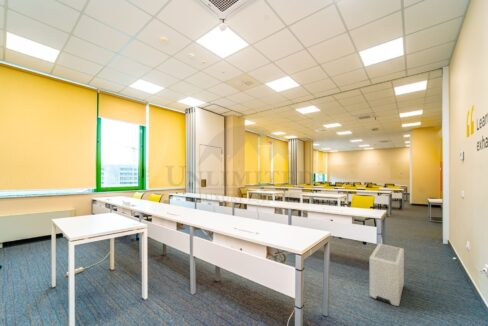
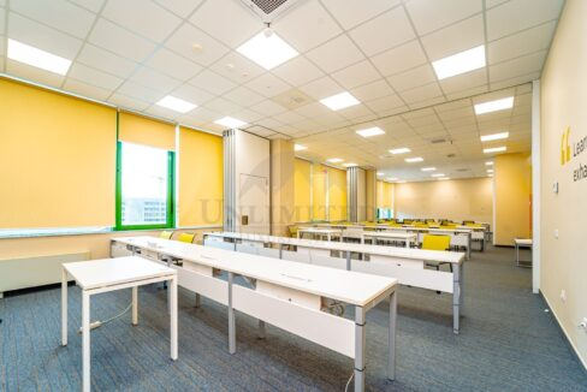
- air purifier (387, 272)
